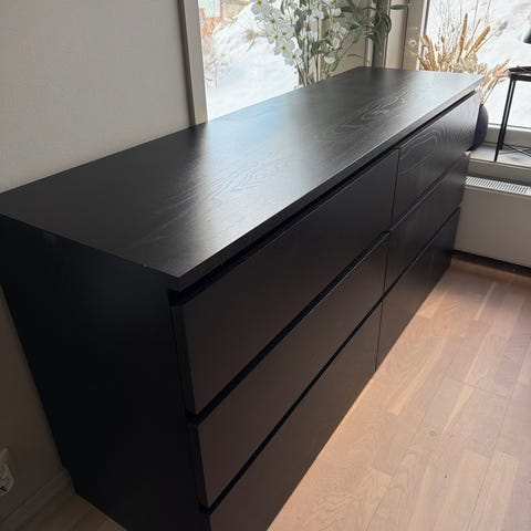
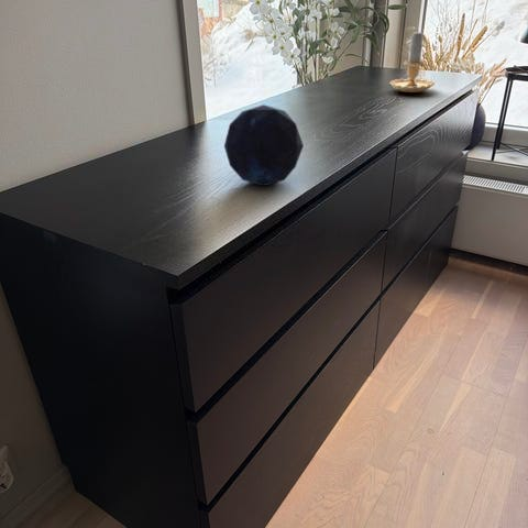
+ candle (416, 59)
+ decorative orb (263, 145)
